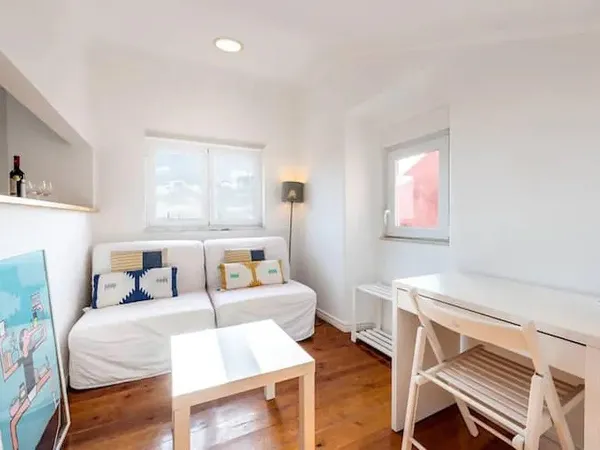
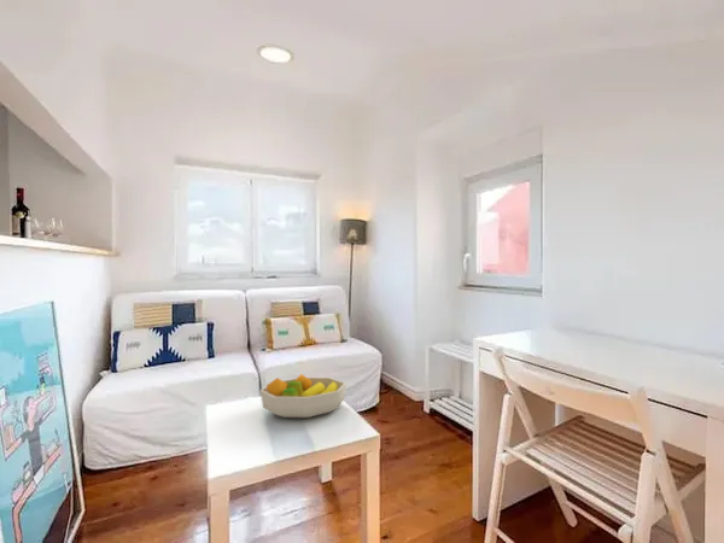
+ fruit bowl (304, 392)
